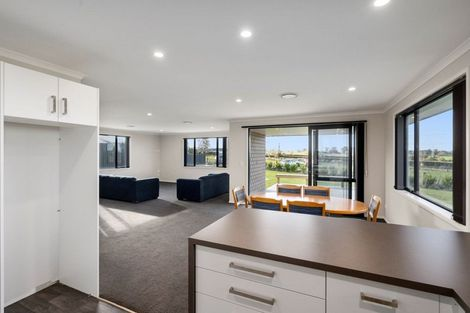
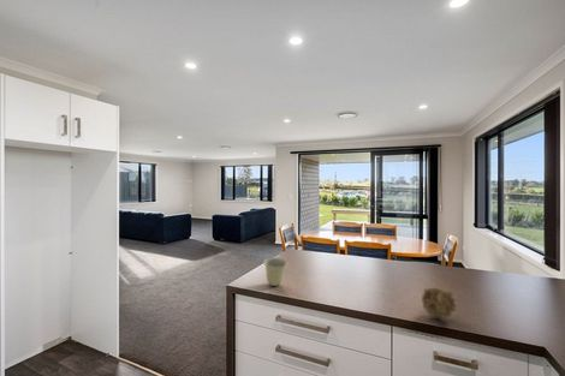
+ cup (275, 273)
+ flower (438, 302)
